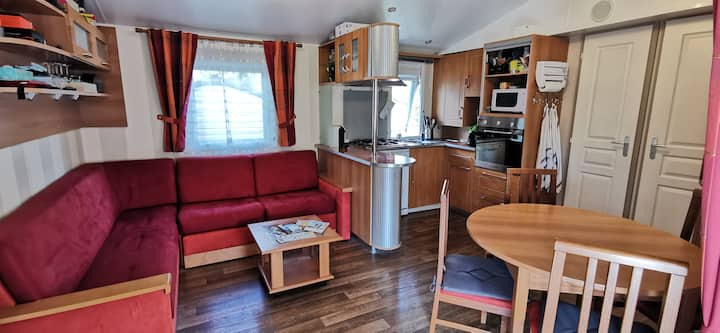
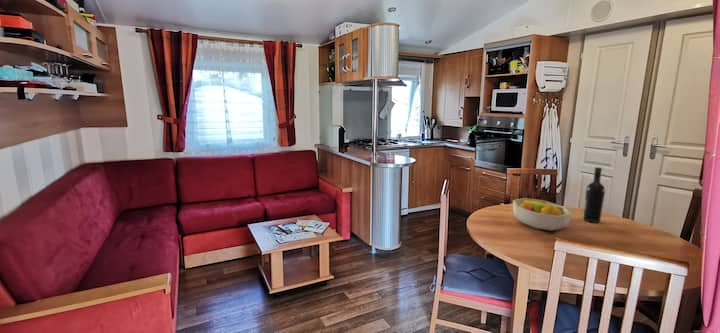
+ fruit bowl (539, 211)
+ wine bottle (594, 194)
